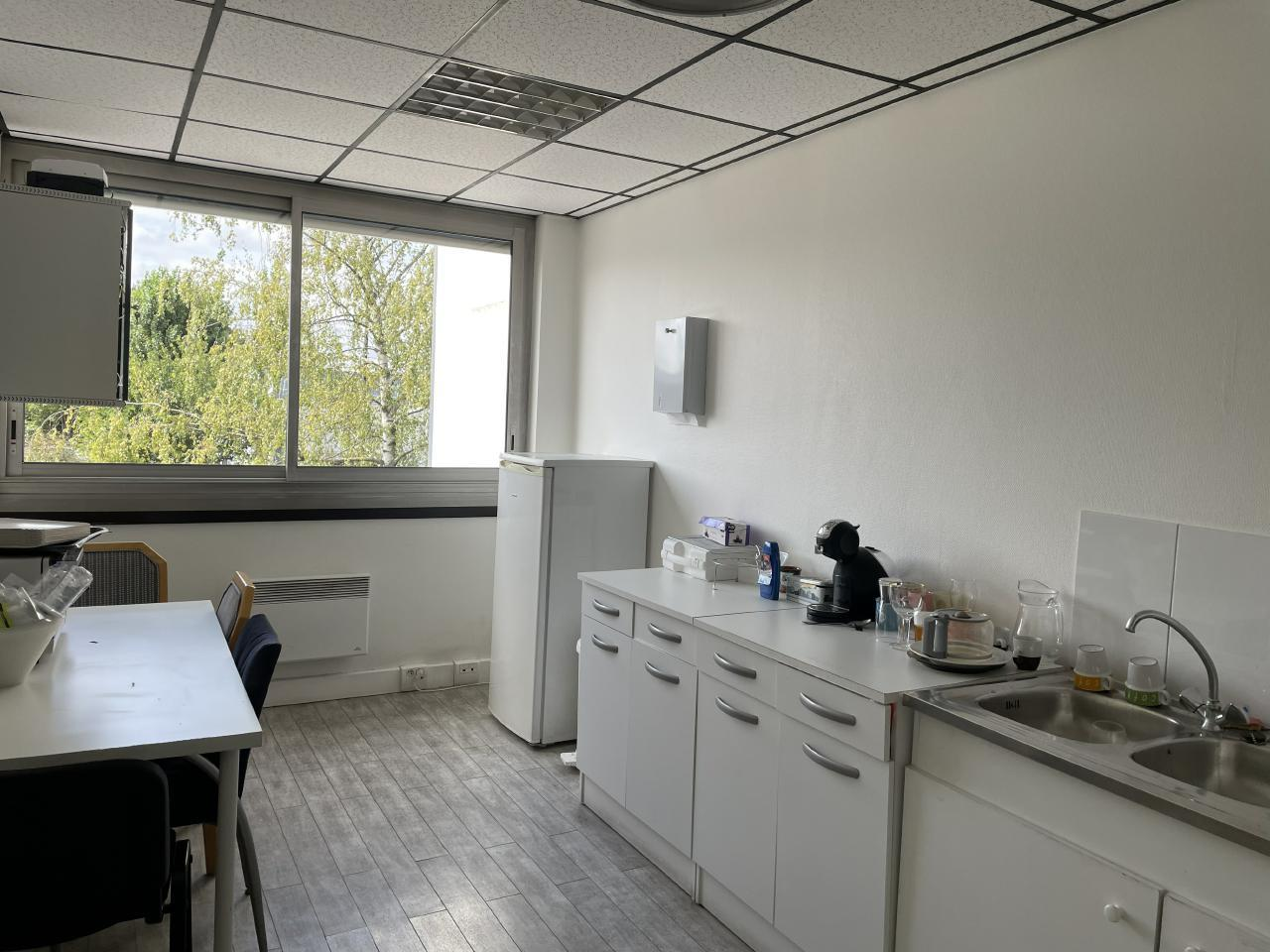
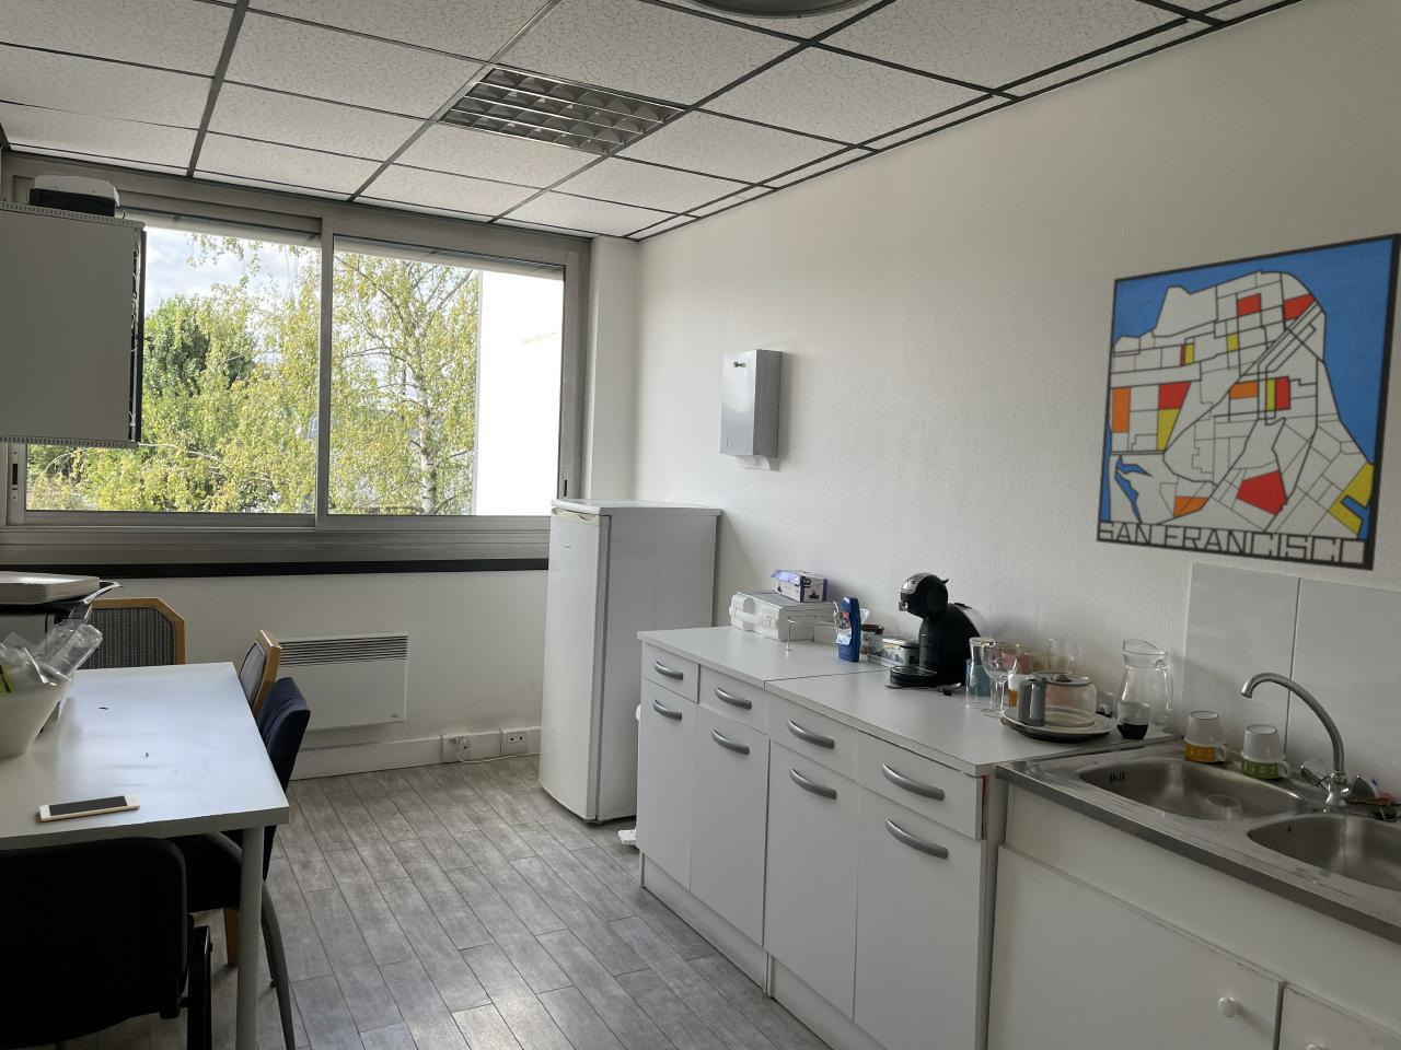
+ cell phone (89, 806)
+ wall art (1228, 407)
